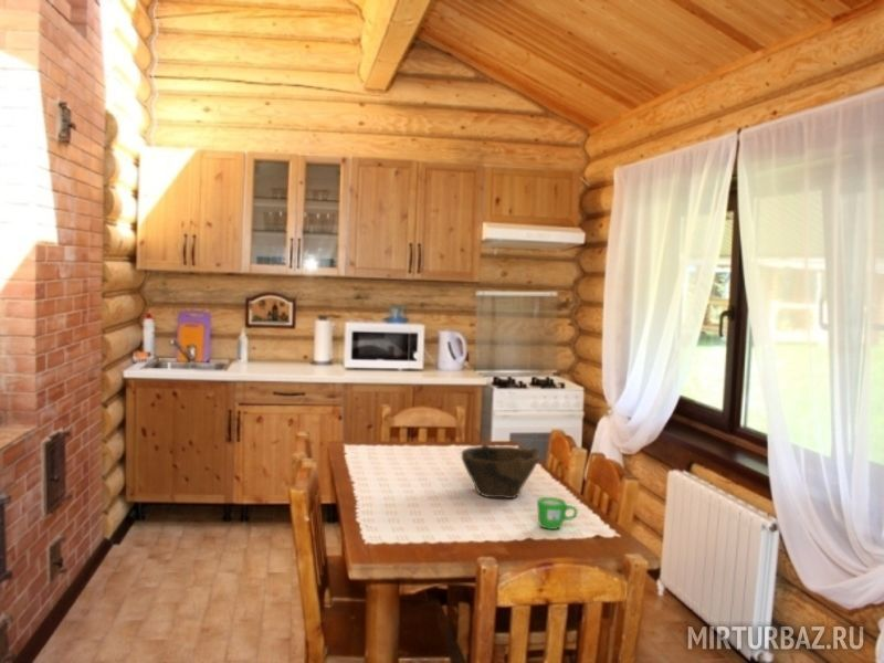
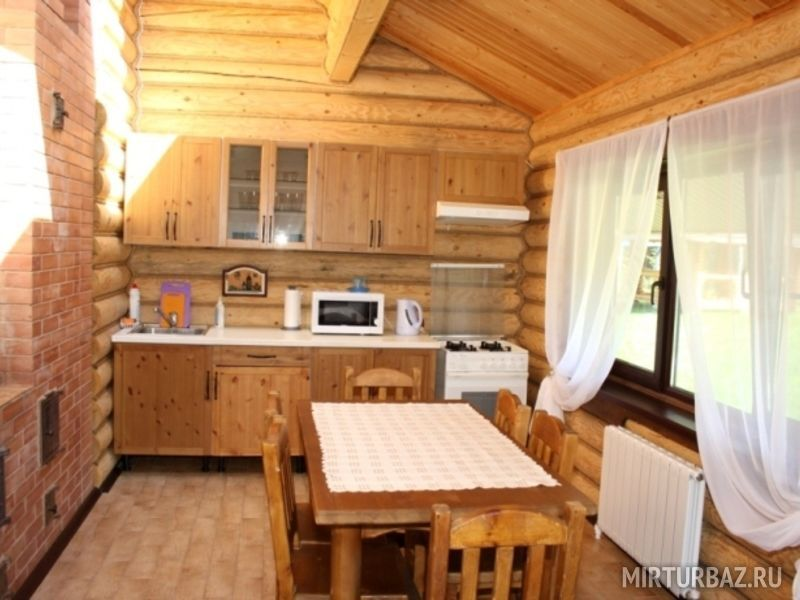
- bowl (499, 471)
- mug (557, 514)
